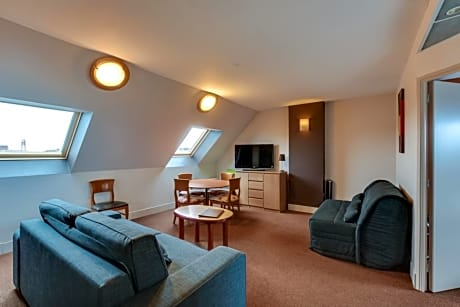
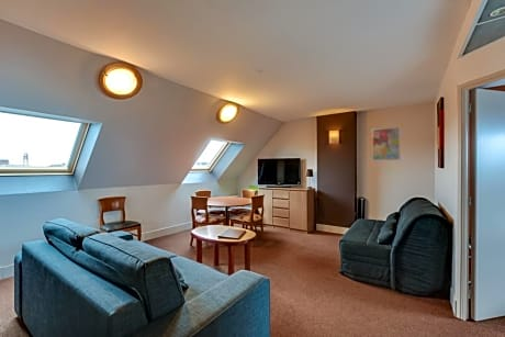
+ wall art (385, 144)
